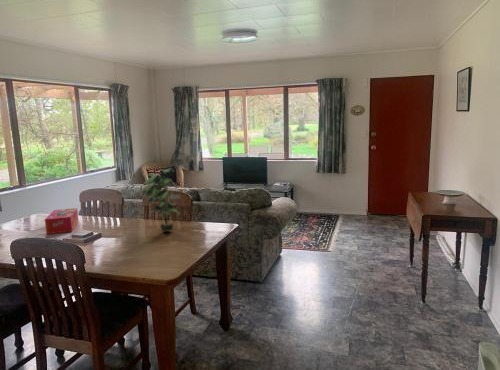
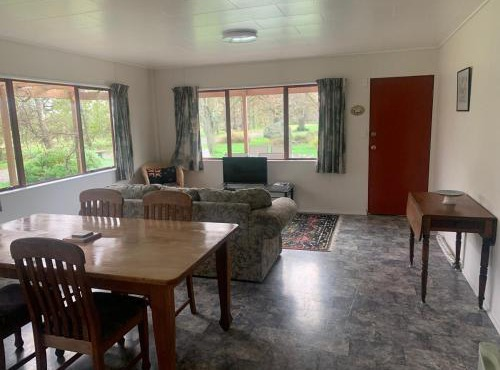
- potted plant (161, 200)
- tissue box (62, 220)
